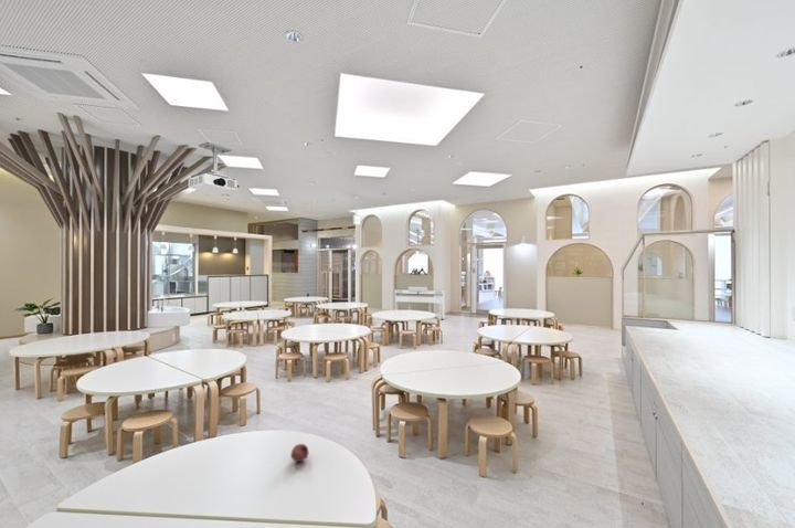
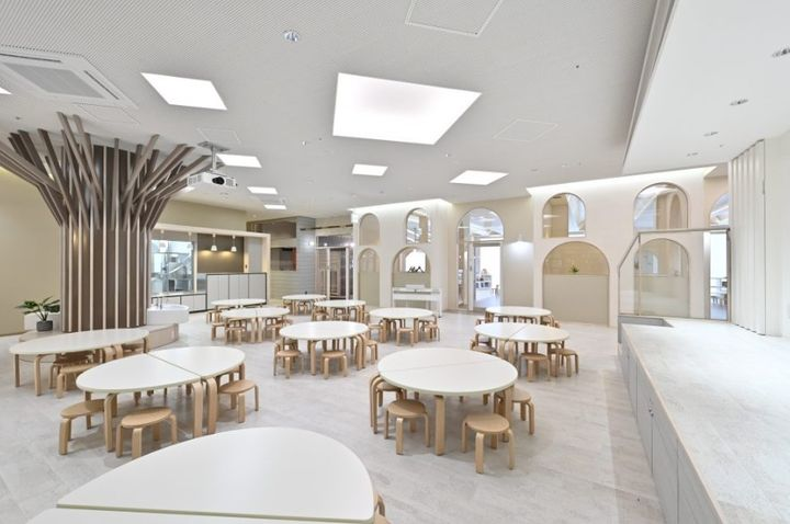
- fruit (299, 452)
